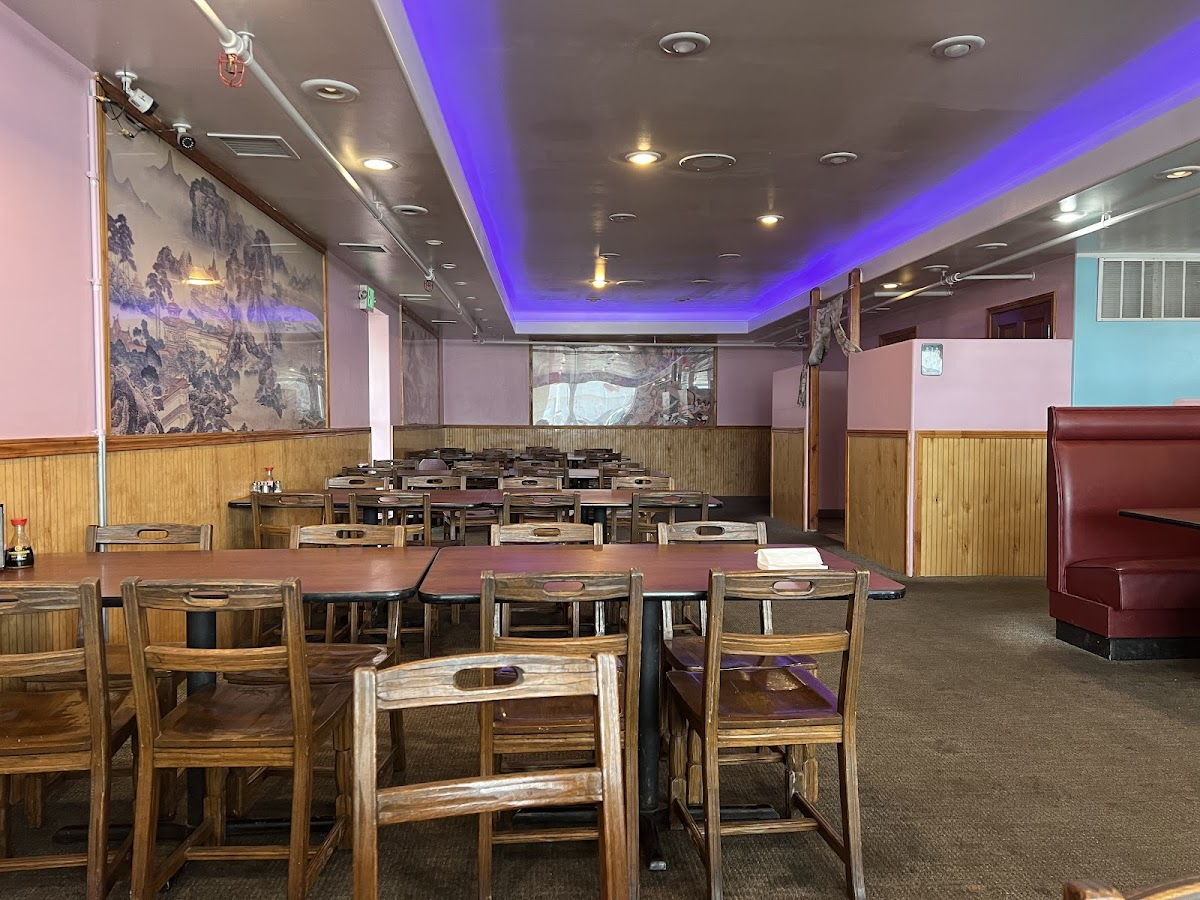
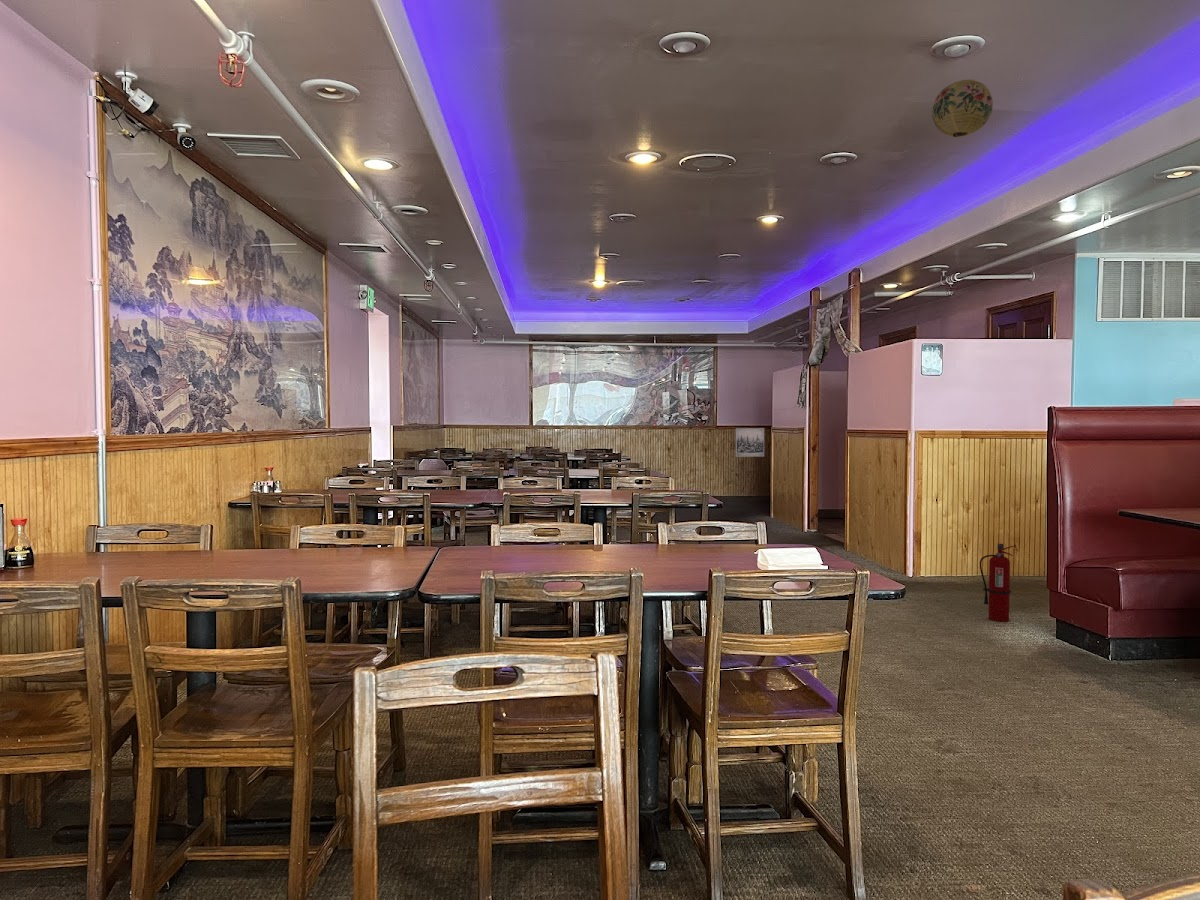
+ wall art (750, 442)
+ paper lantern (962, 108)
+ fire extinguisher (997, 581)
